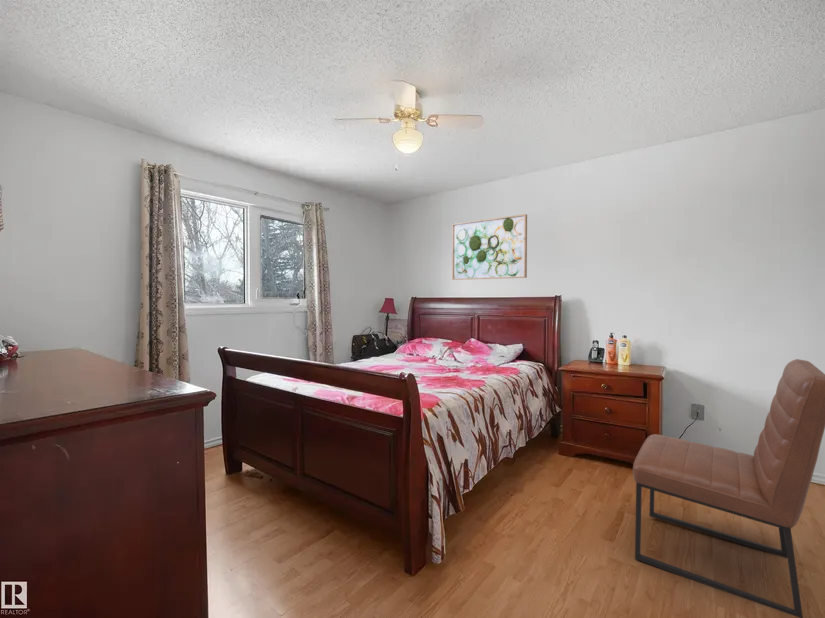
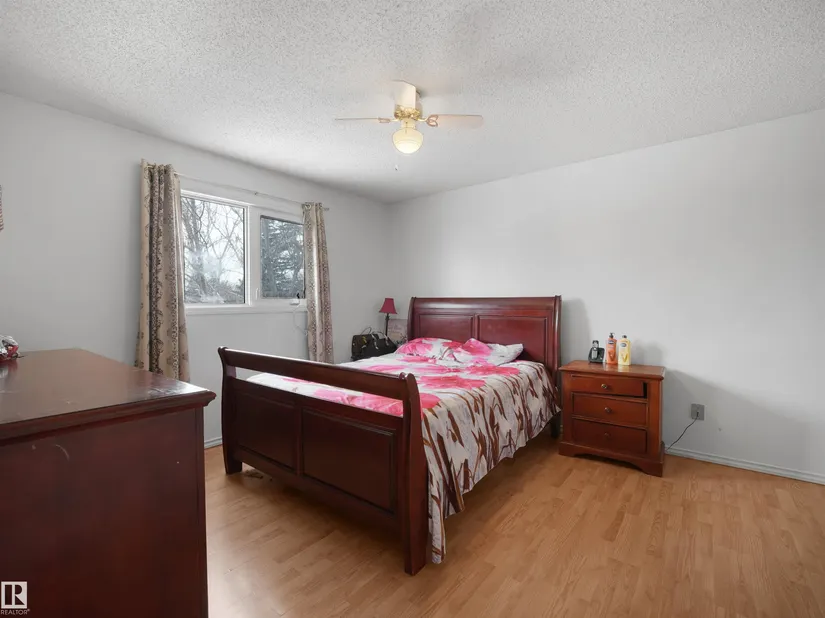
- wall art (486, 249)
- chair (720, 460)
